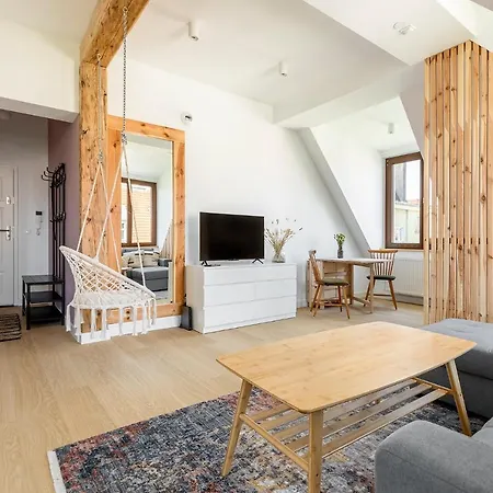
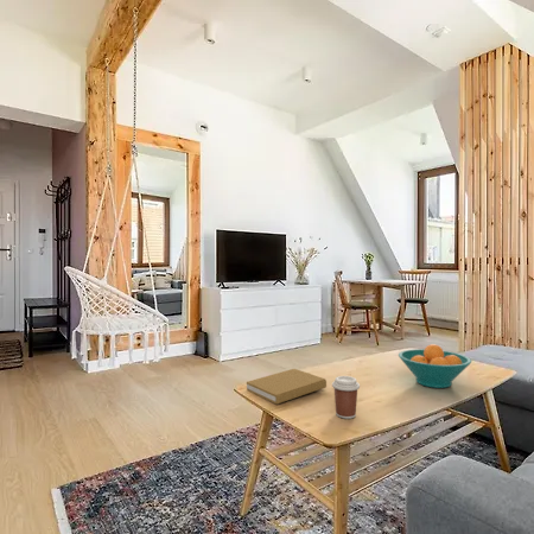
+ fruit bowl (433, 363)
+ coffee cup (345, 396)
+ book (286, 384)
